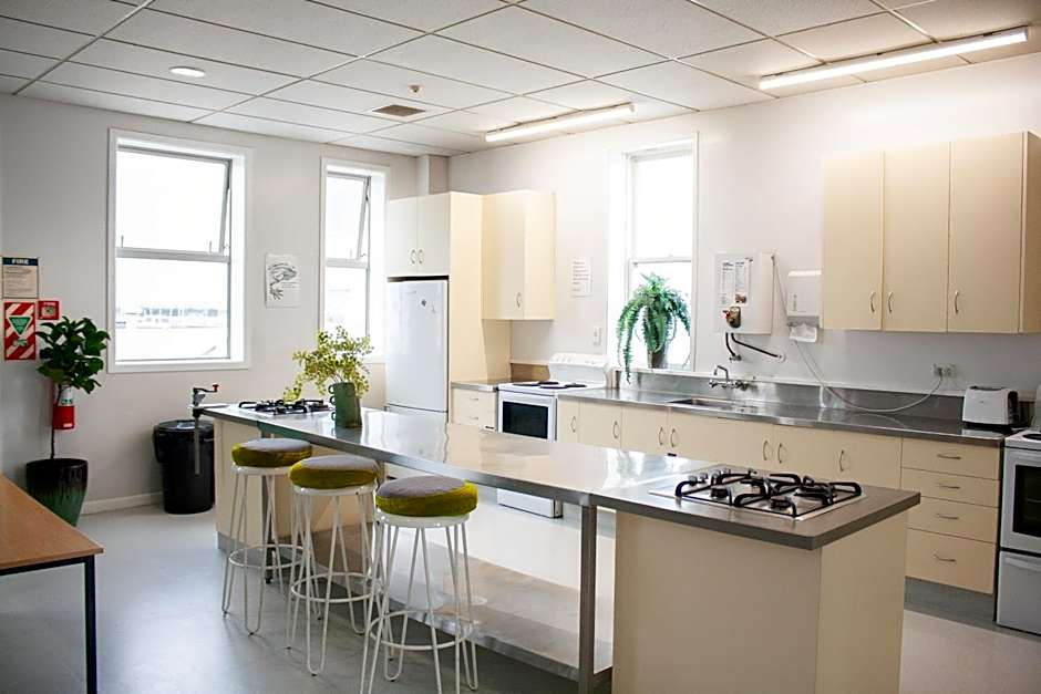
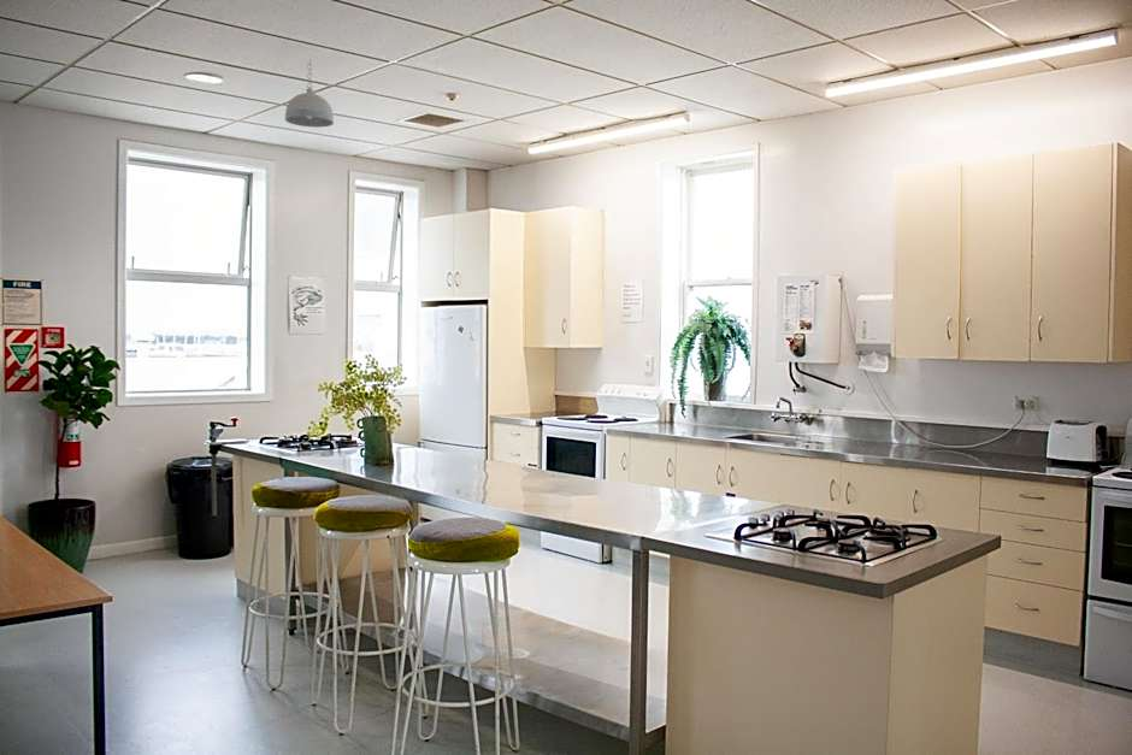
+ pendant light (309, 89)
